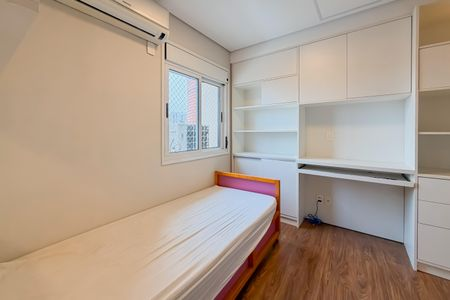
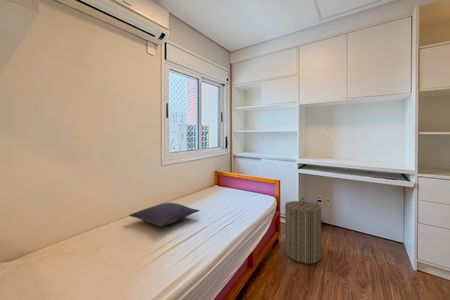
+ pillow (165, 212)
+ laundry hamper (302, 225)
